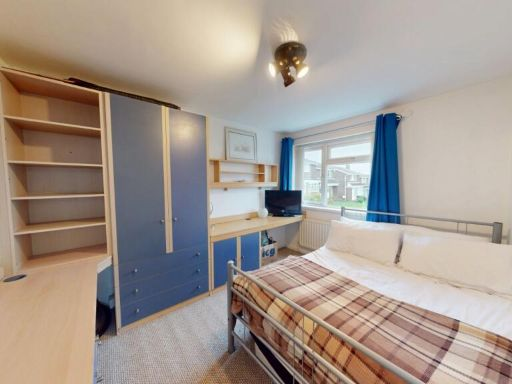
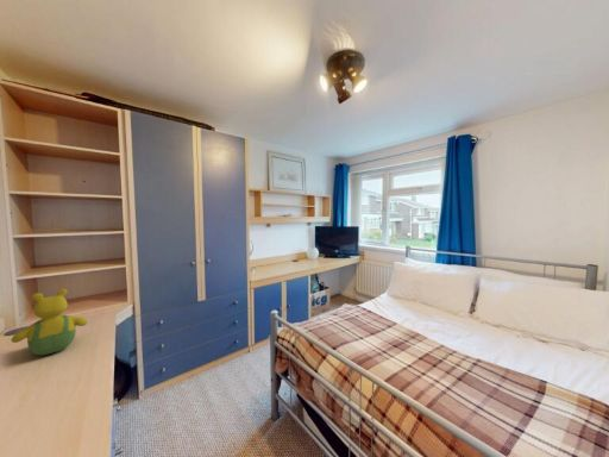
+ teddy bear (51, 318)
